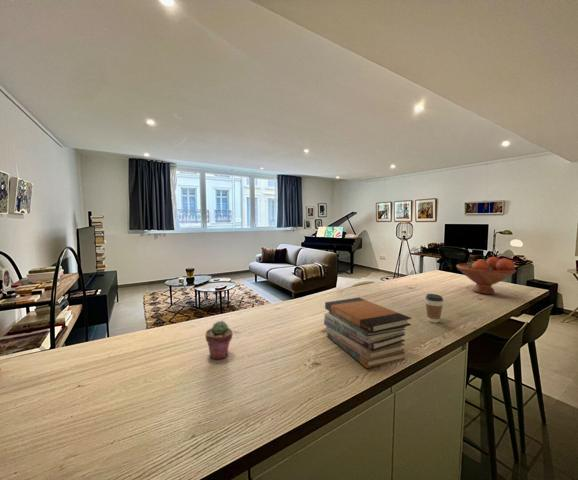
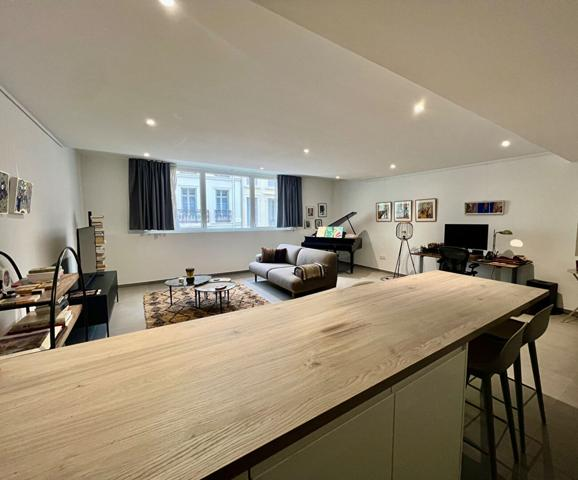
- coffee cup (433, 308)
- fruit bowl (484, 274)
- potted succulent (219, 338)
- book stack (362, 327)
